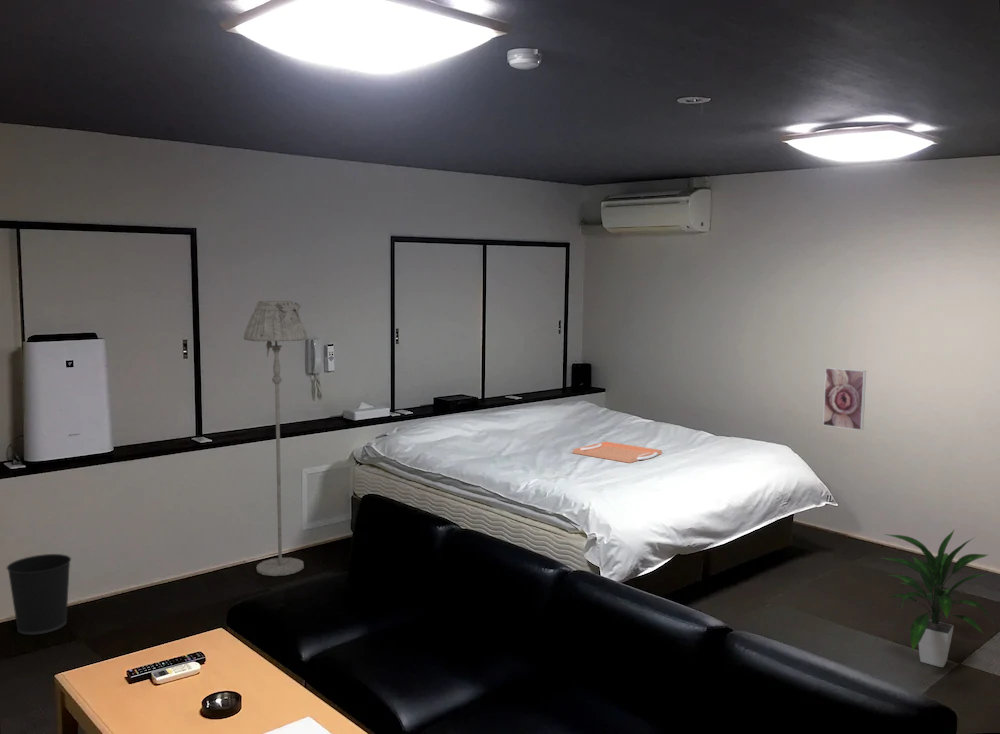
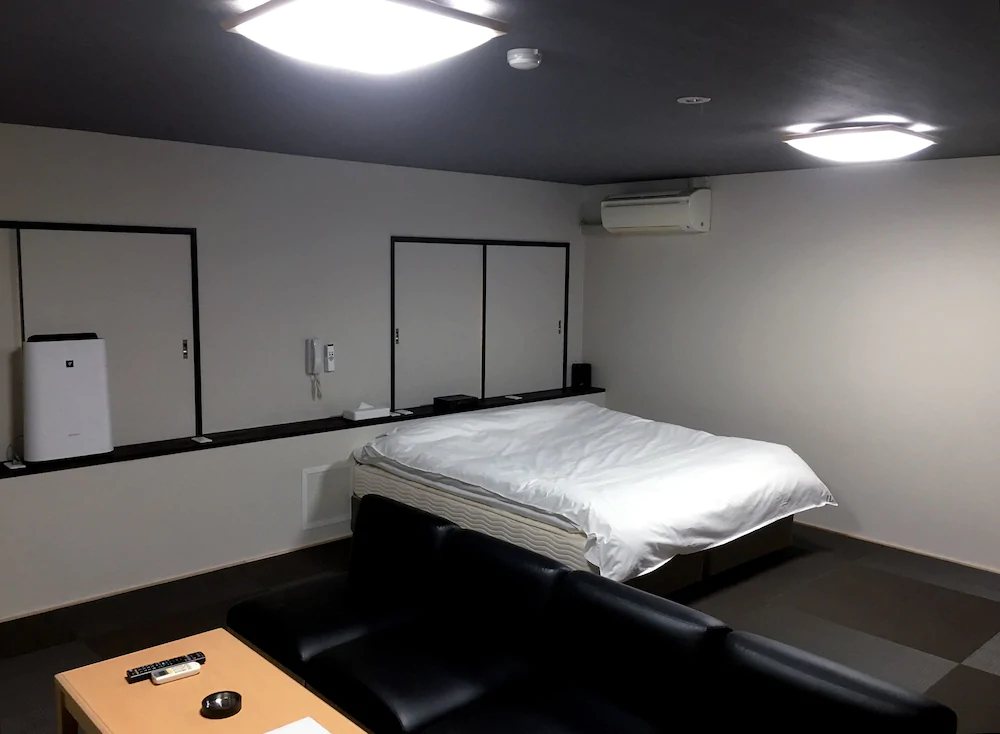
- floor lamp (277, 436)
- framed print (844, 398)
- wastebasket (40, 594)
- serving tray (617, 451)
- indoor plant (933, 596)
